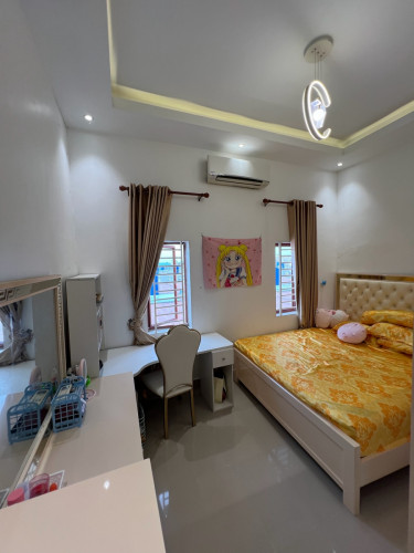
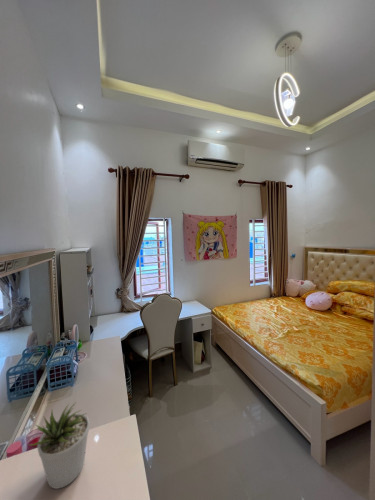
+ potted plant (62, 438)
